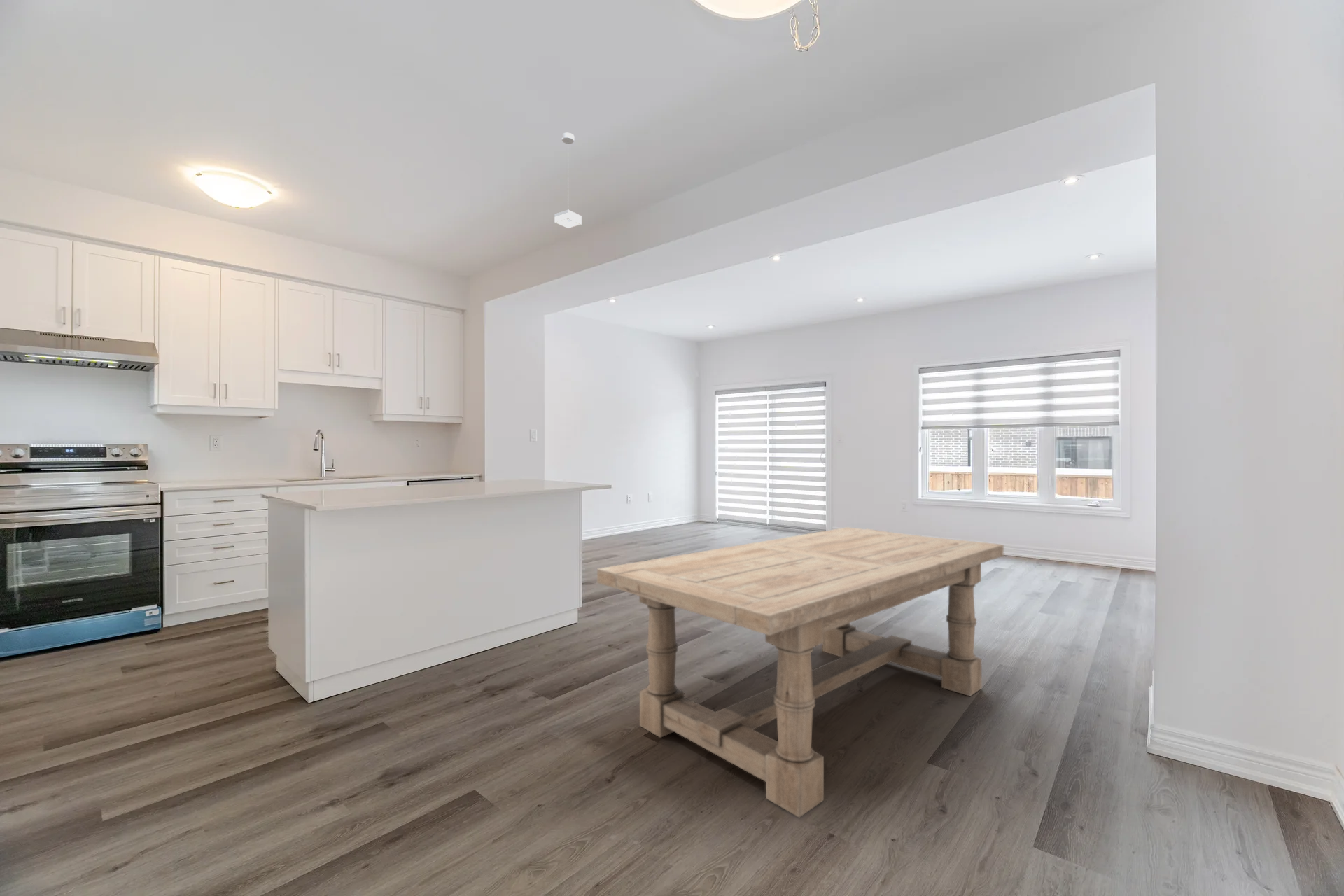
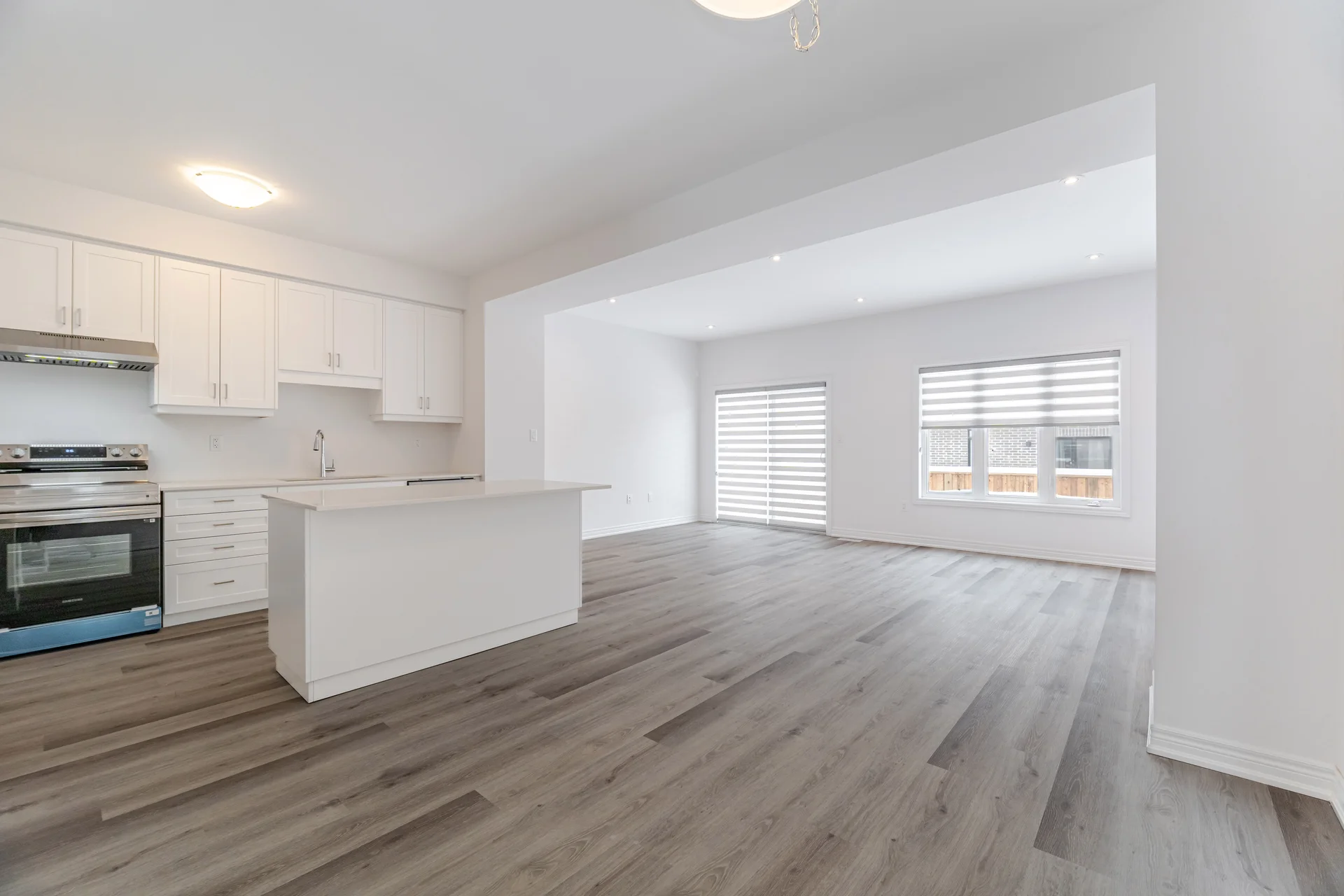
- pendant lamp (568, 179)
- dining table (822, 630)
